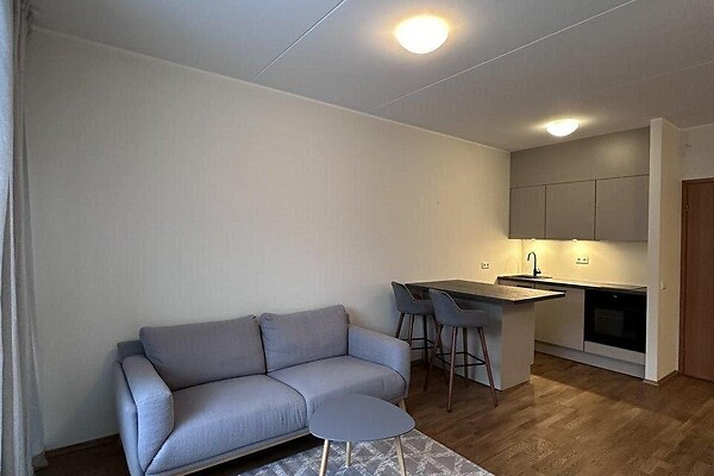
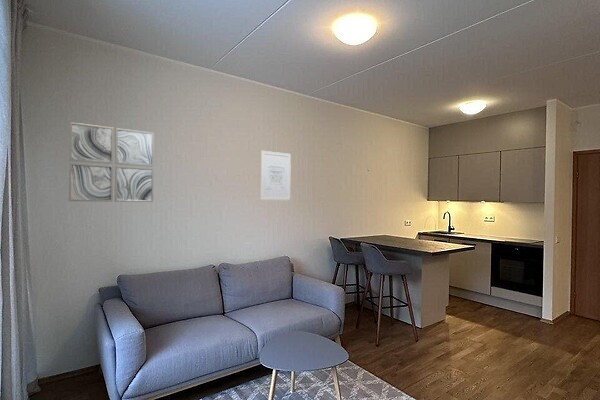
+ wall art (276, 176)
+ wall art (115, 163)
